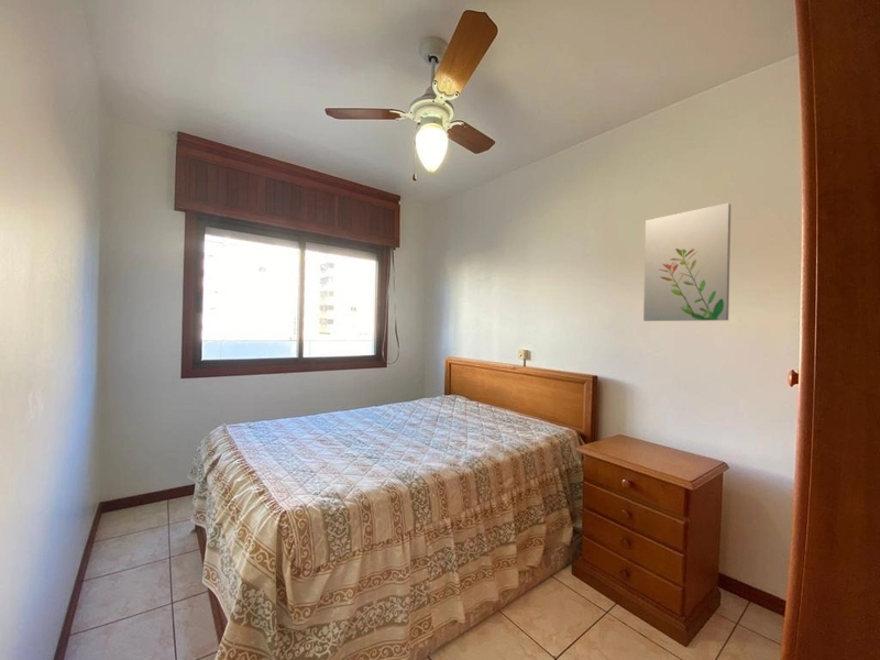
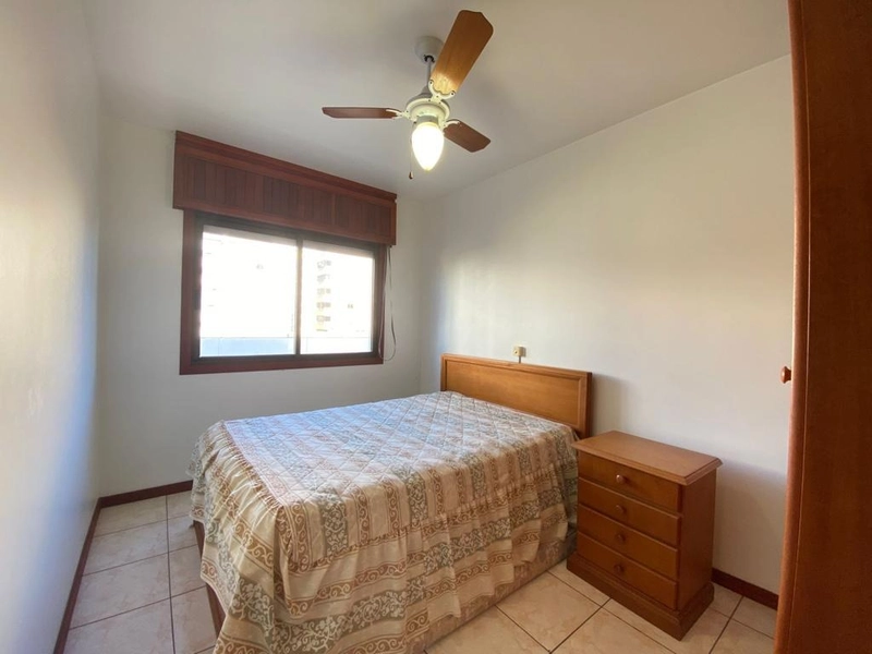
- wall art (683, 266)
